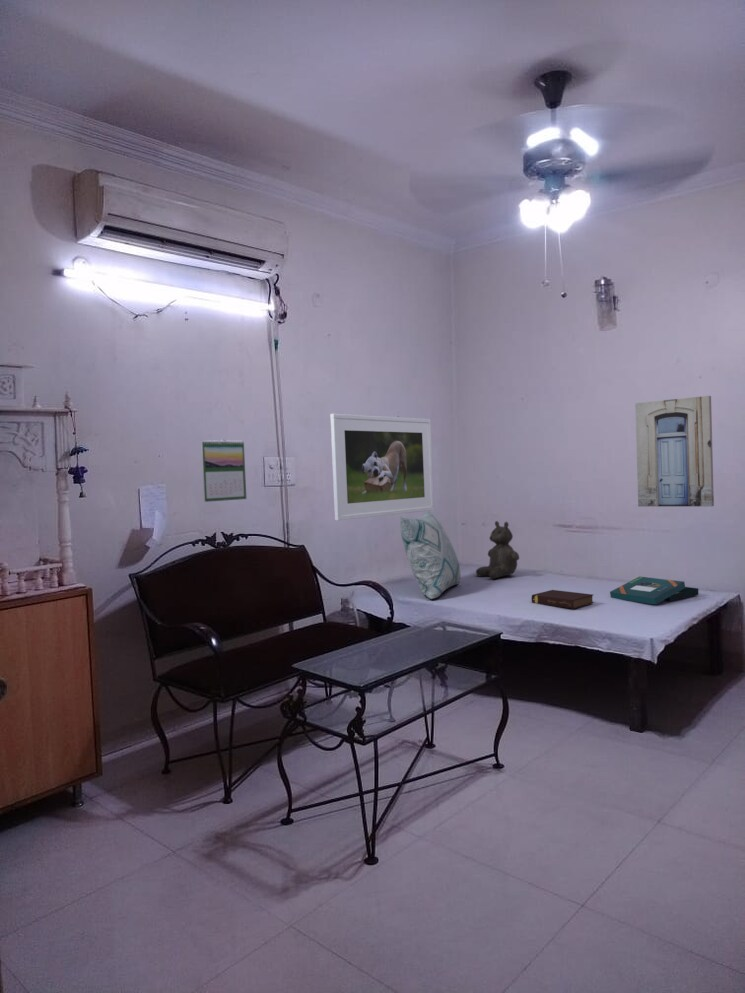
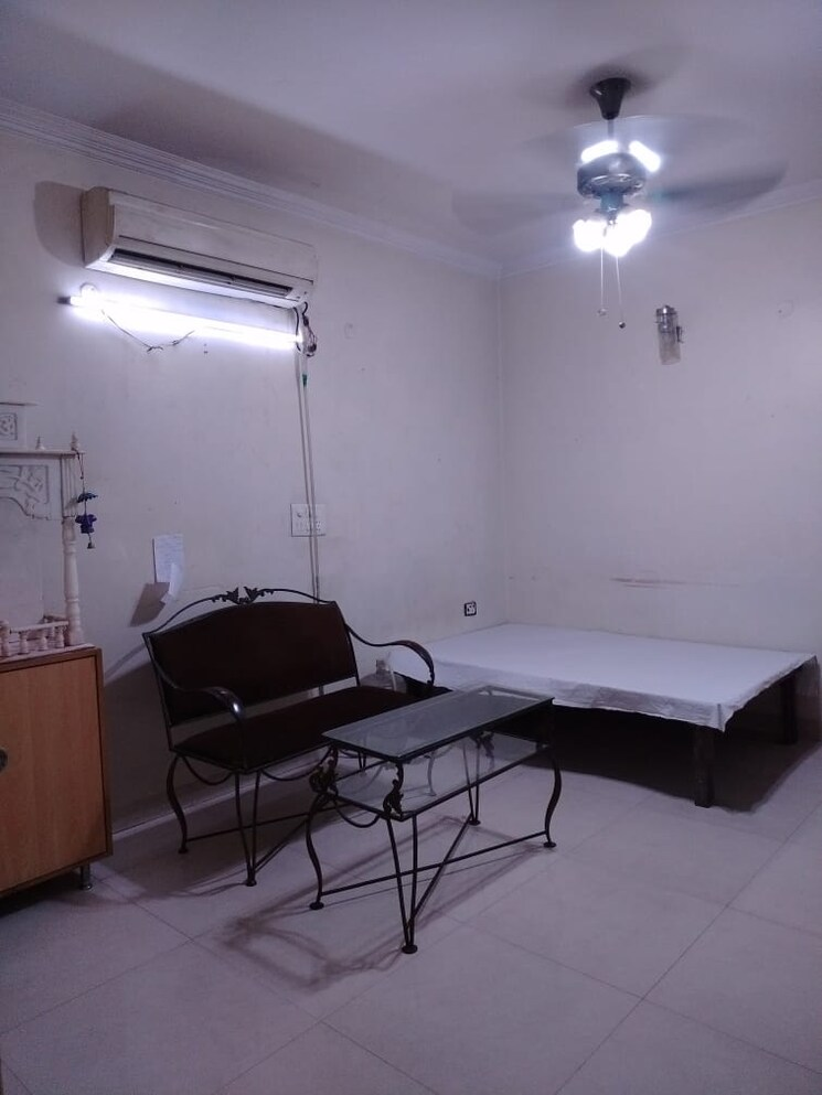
- decorative pillow (432, 551)
- calendar (224, 469)
- teddy bear (496, 549)
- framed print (386, 465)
- book (562, 598)
- board game (654, 588)
- wall art (673, 453)
